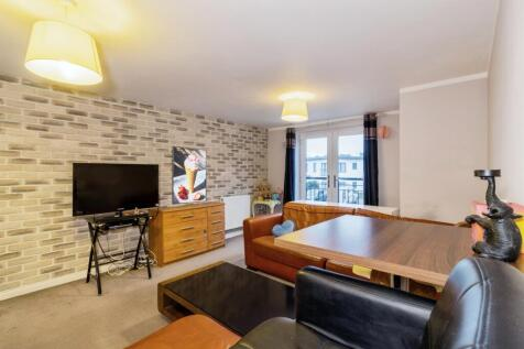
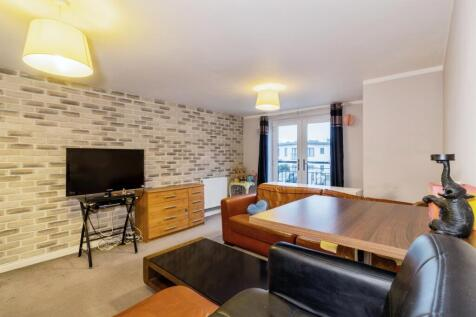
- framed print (189, 175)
